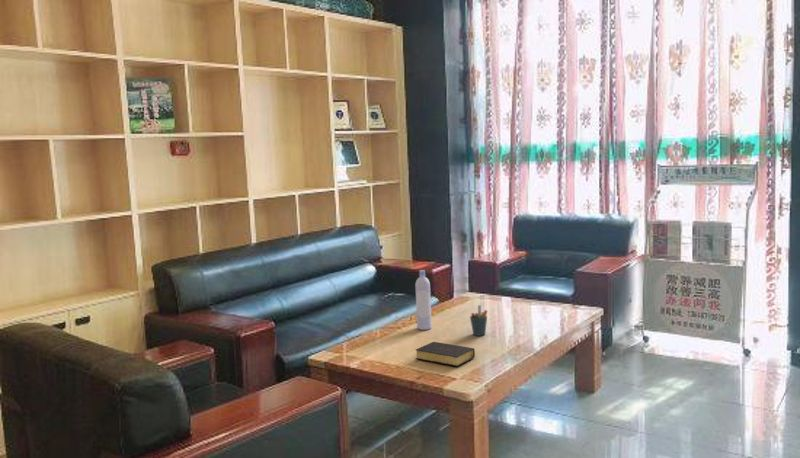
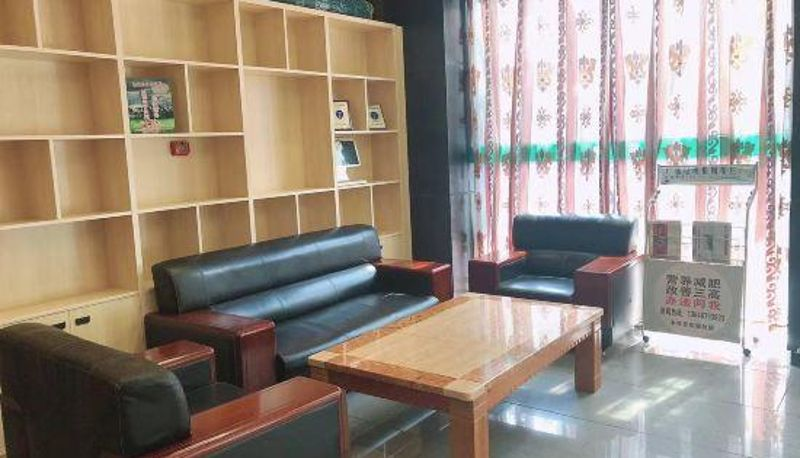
- bible (440, 352)
- pen holder (479, 320)
- bottle (423, 299)
